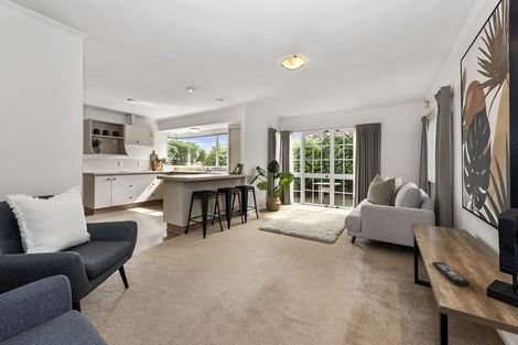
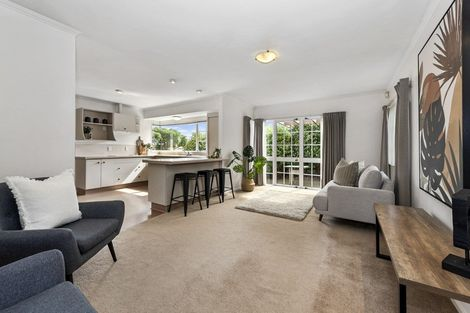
- remote control (449, 272)
